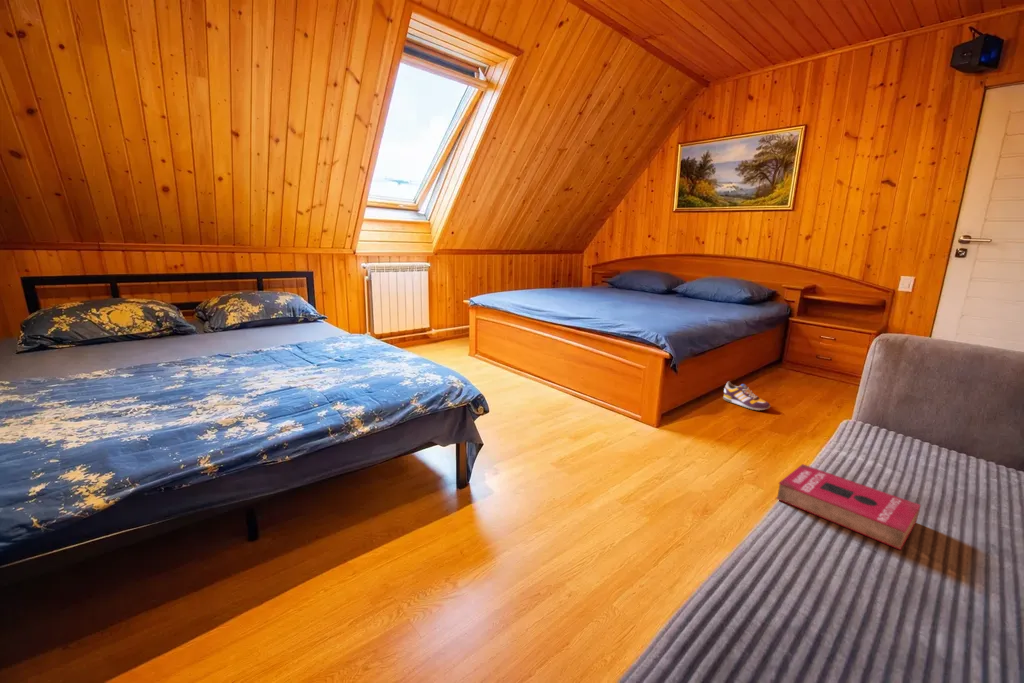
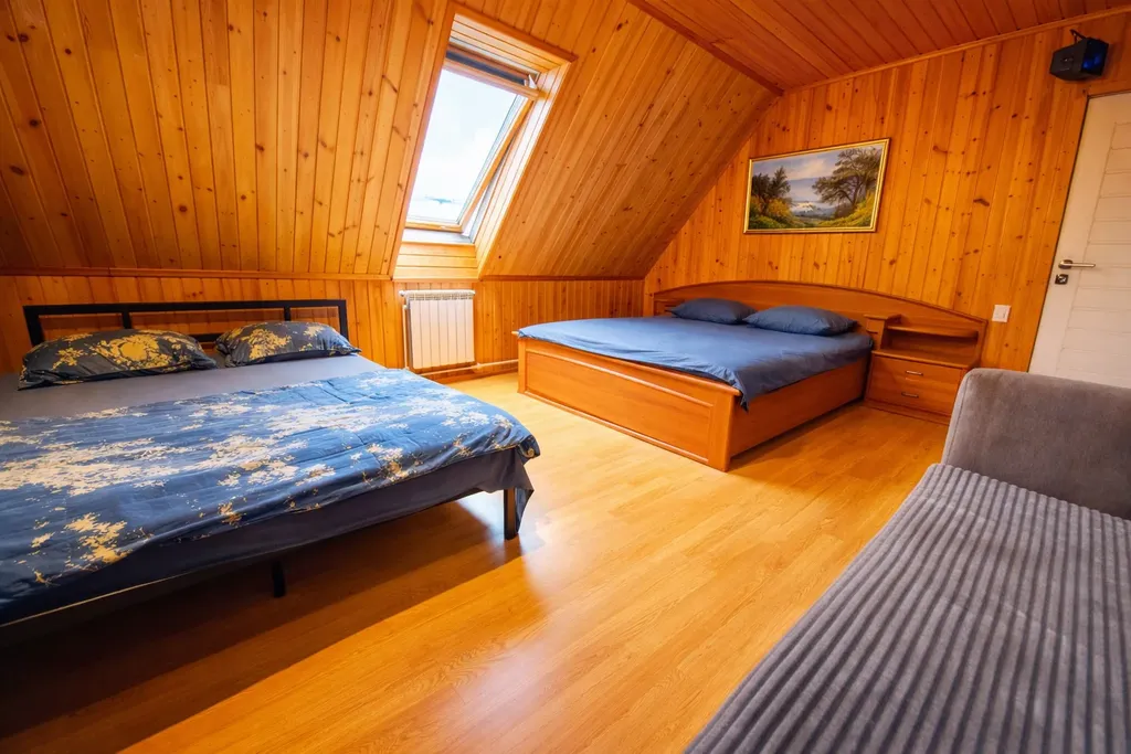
- book (845, 501)
- shoe (746, 395)
